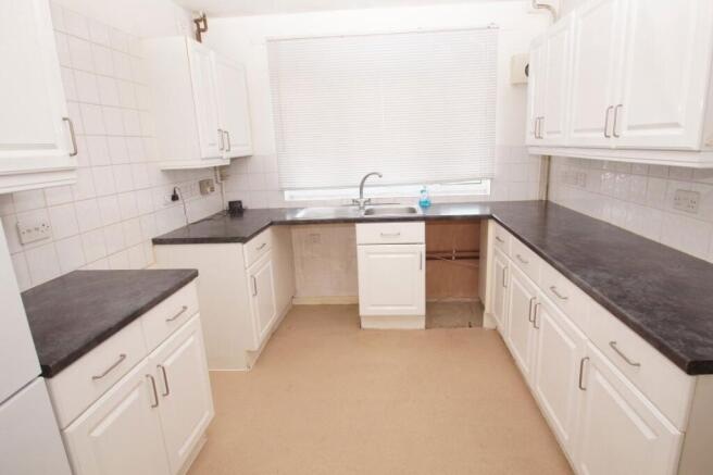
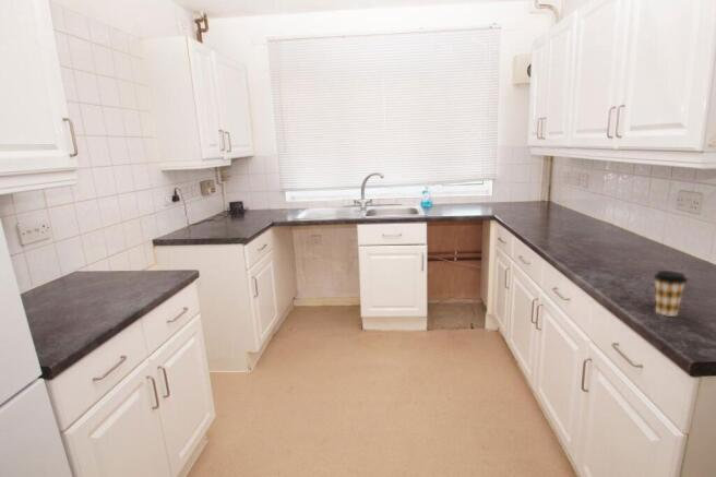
+ coffee cup (668, 293)
